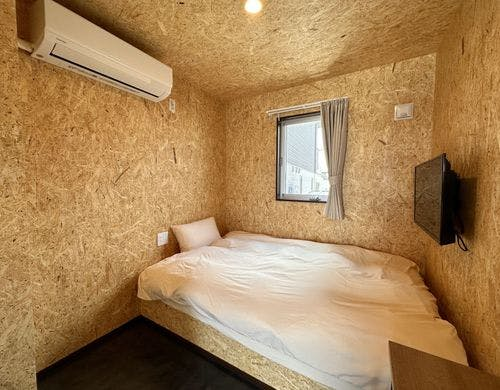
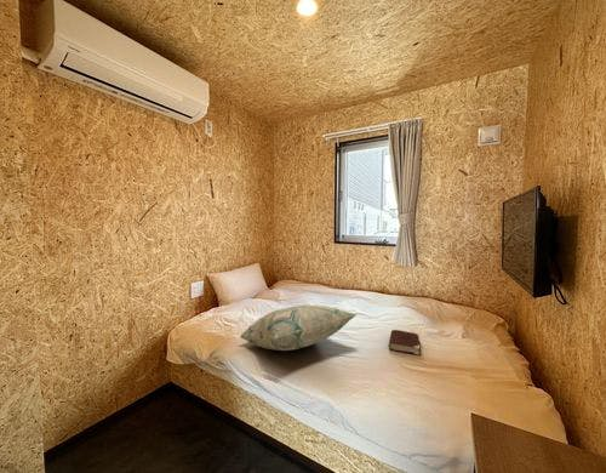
+ decorative pillow (297, 327)
+ book (404, 341)
